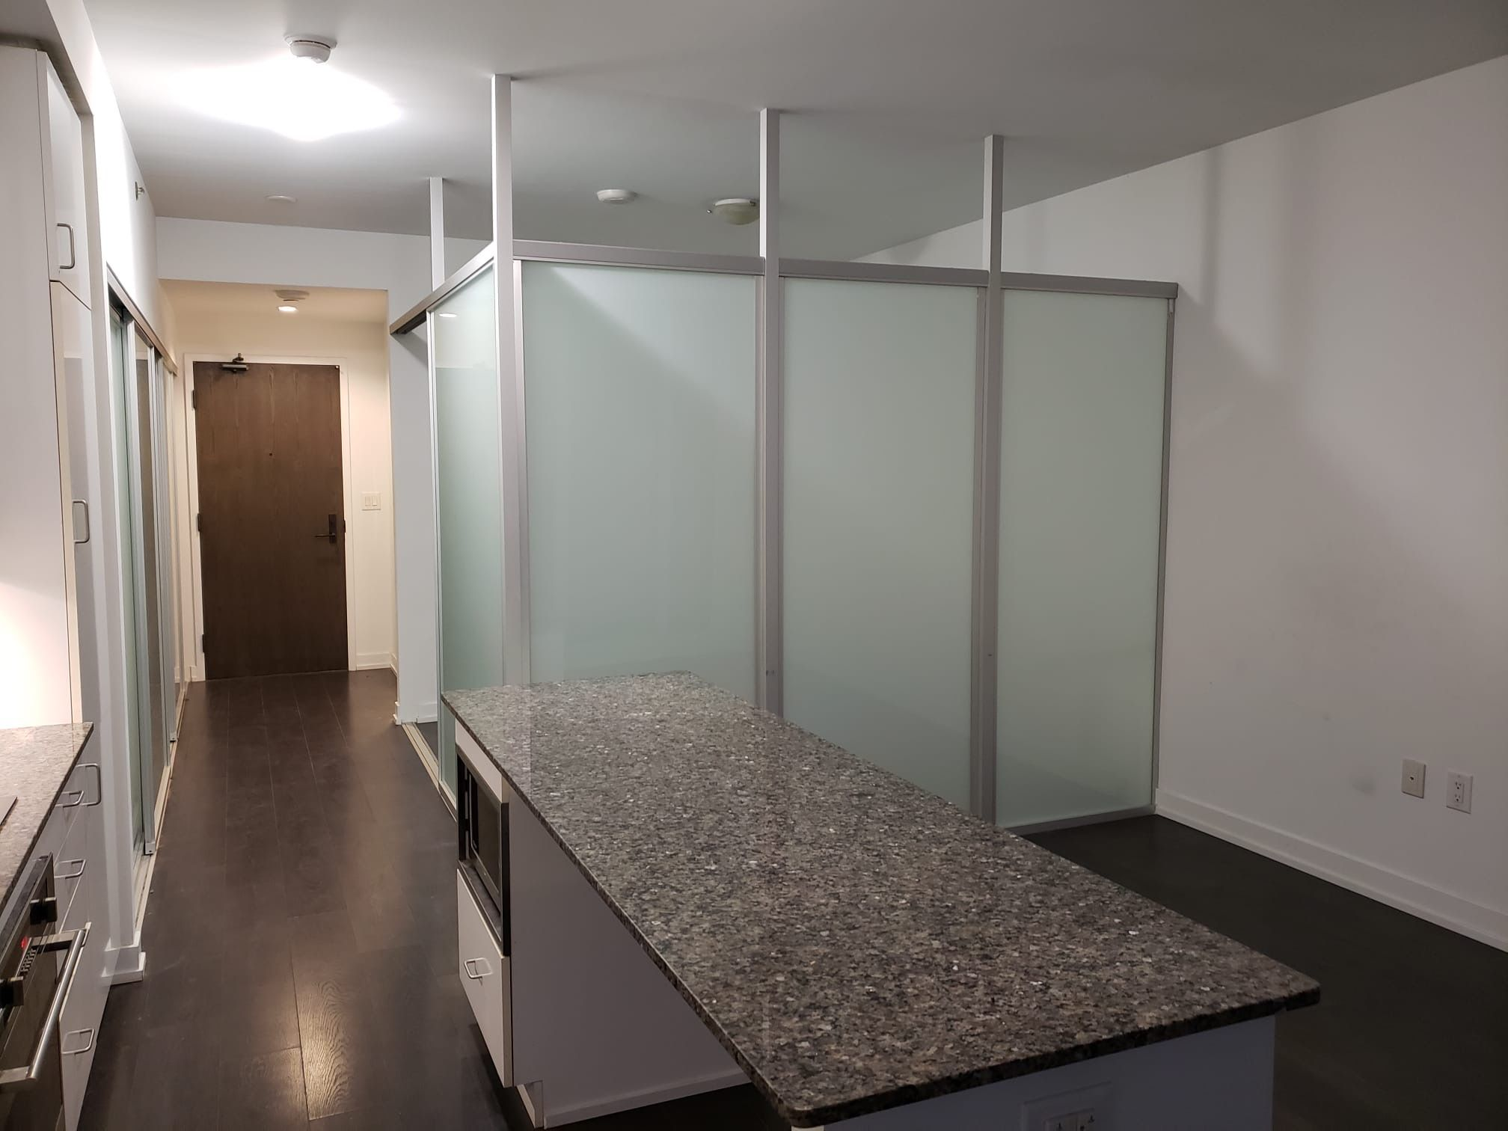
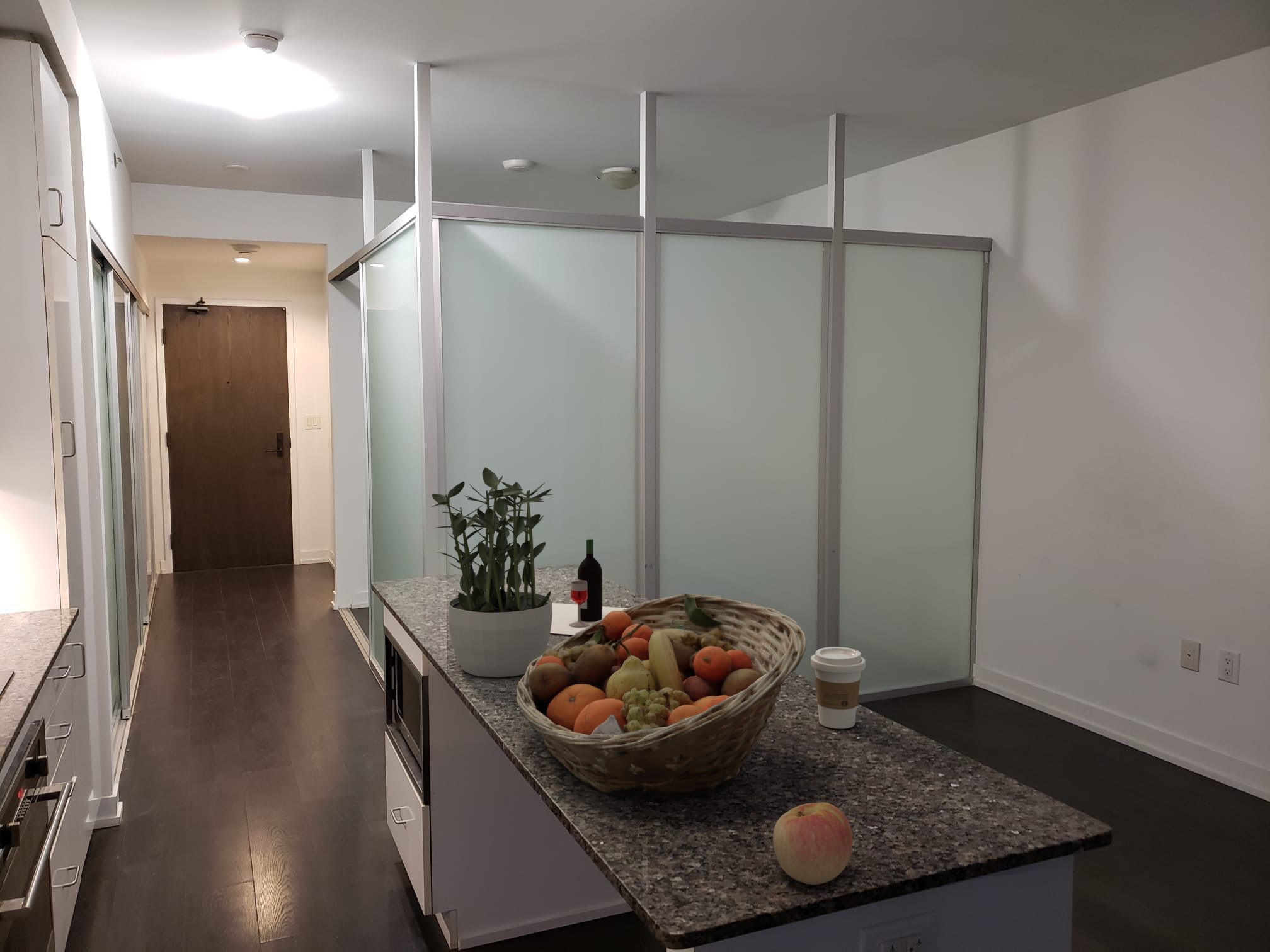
+ wine bottle (575, 581)
+ apple (811, 841)
+ potted plant (492, 567)
+ fruit basket (656, 684)
+ coffee cup (837, 688)
